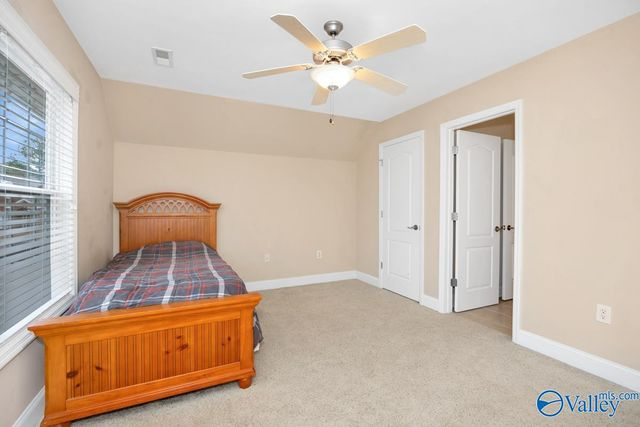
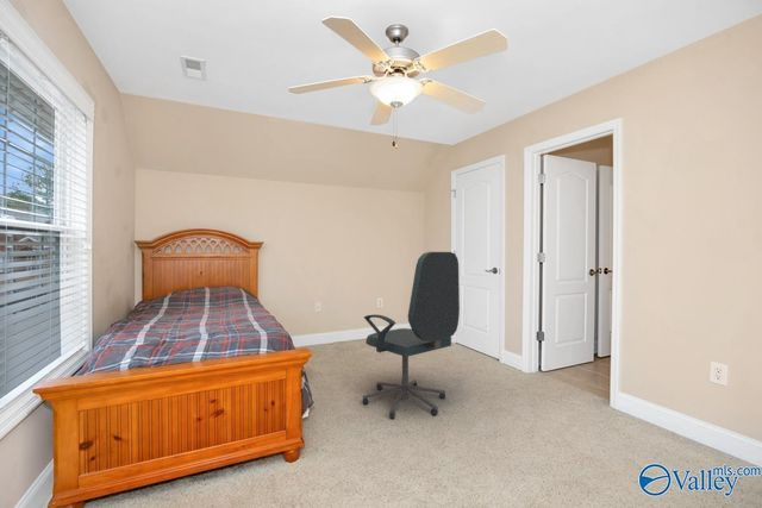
+ office chair (411, 327)
